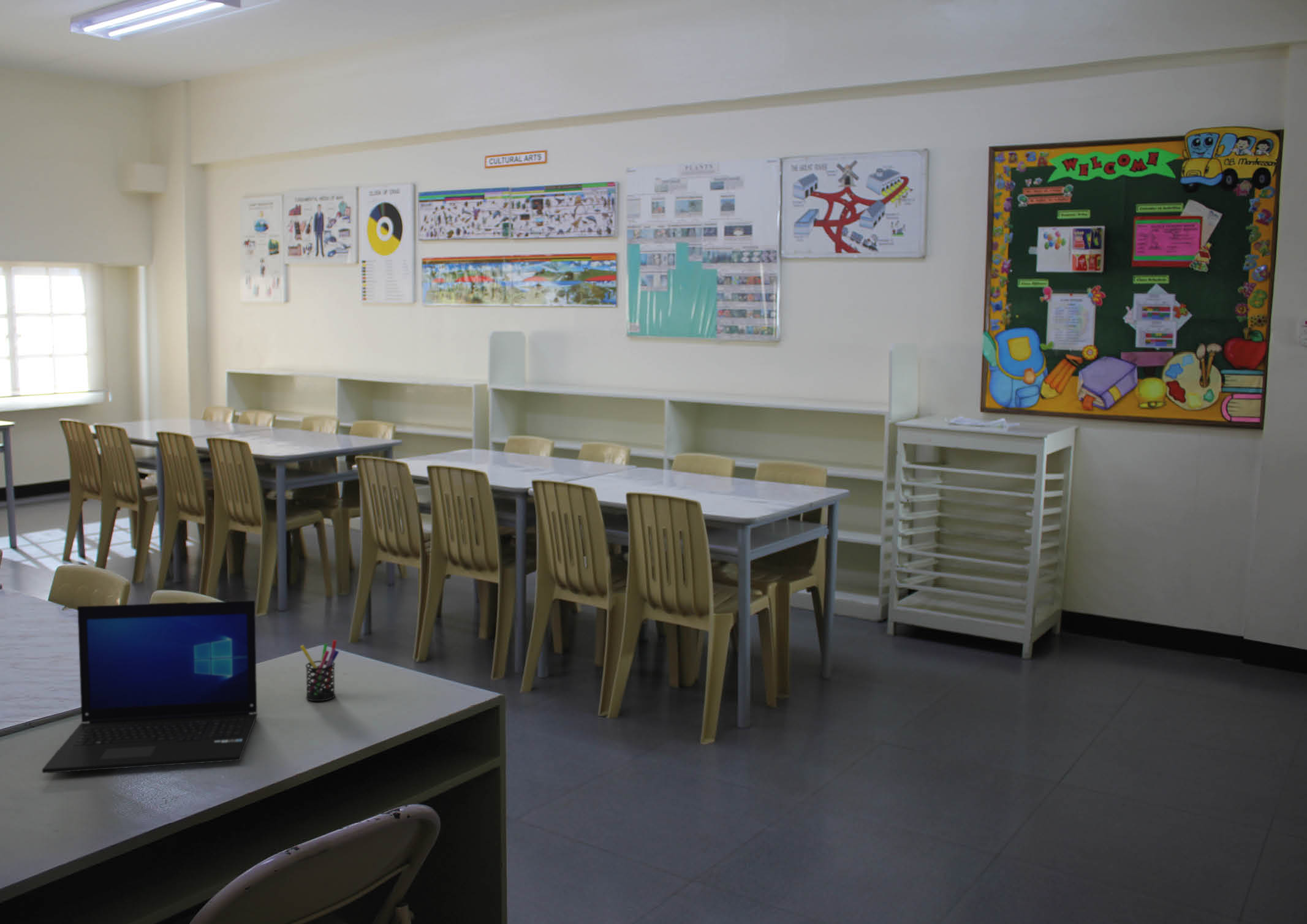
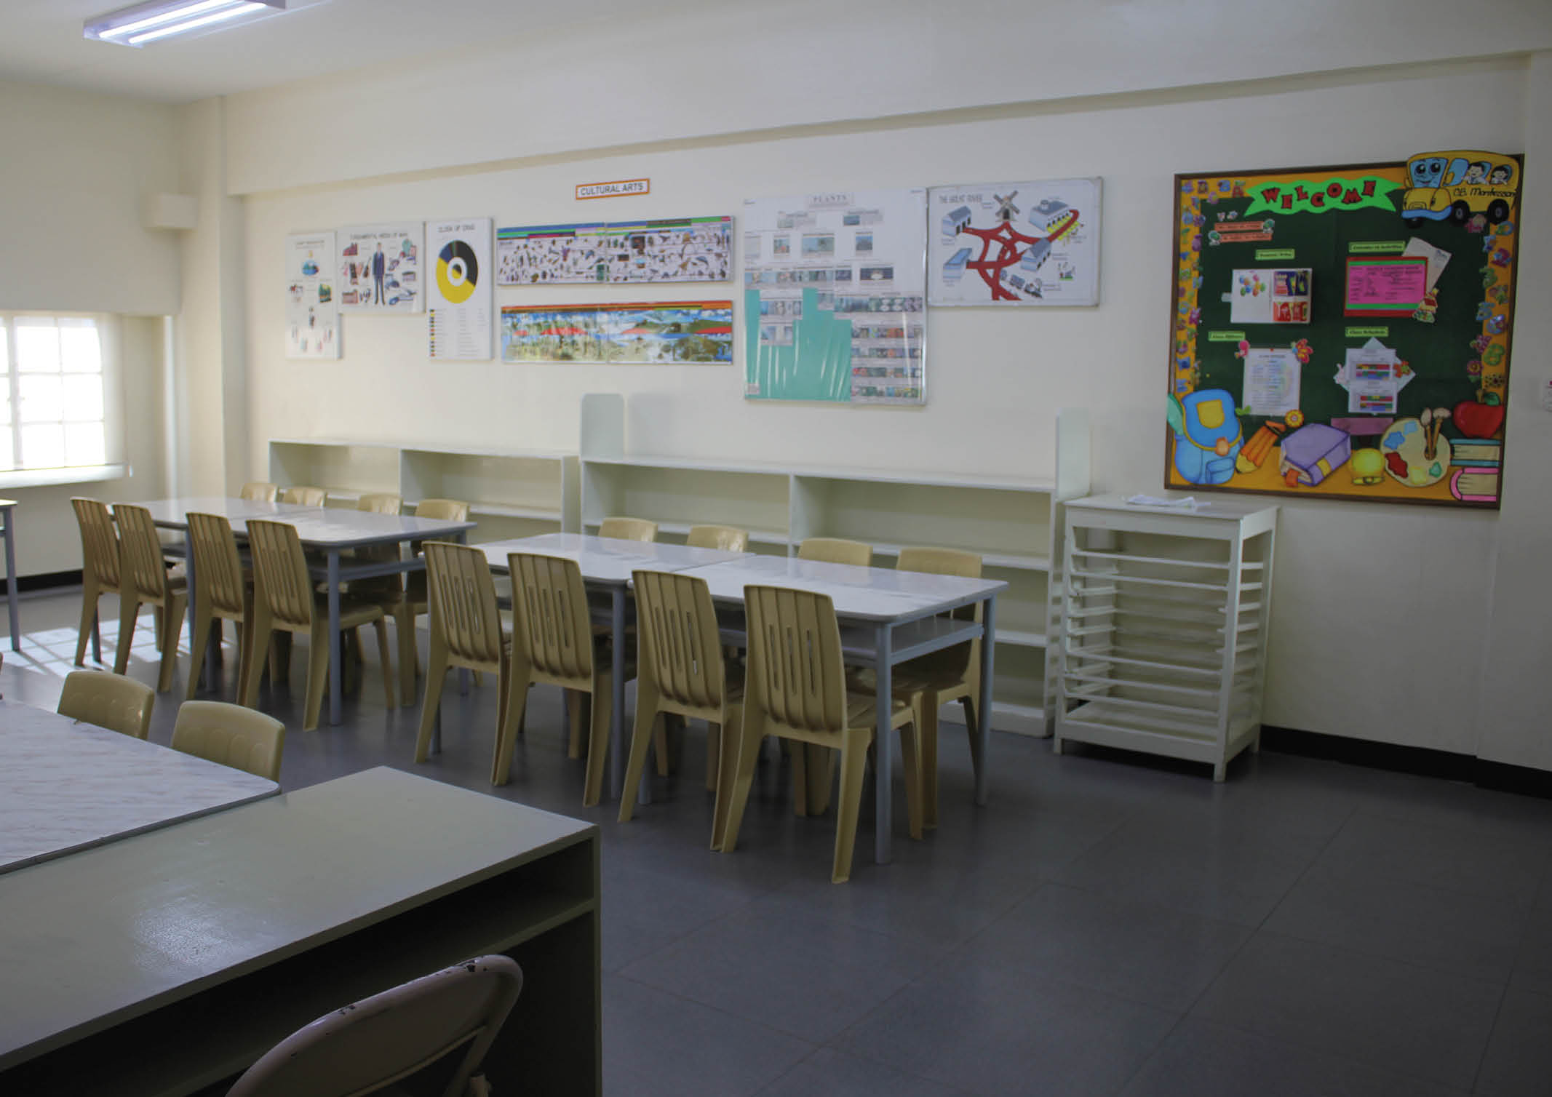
- pen holder (322, 667)
- laptop (156, 681)
